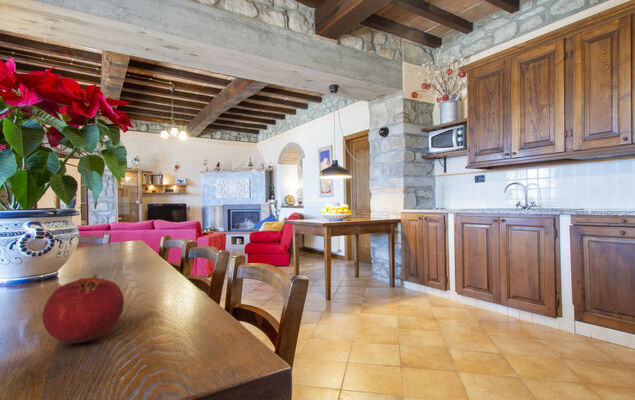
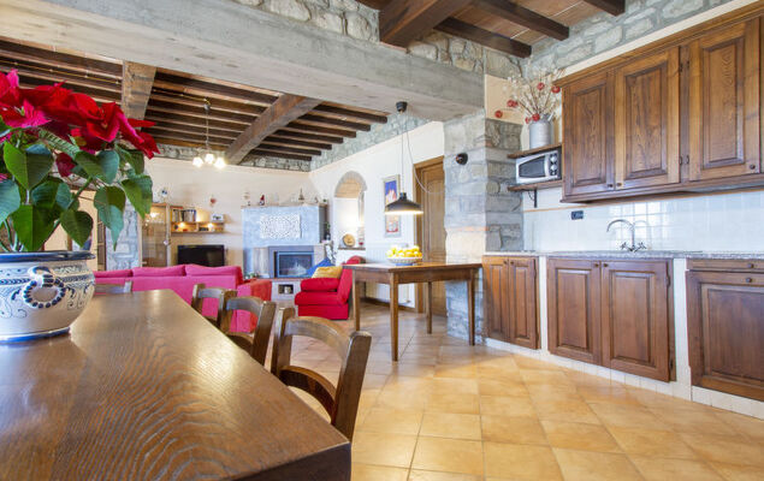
- fruit (84, 307)
